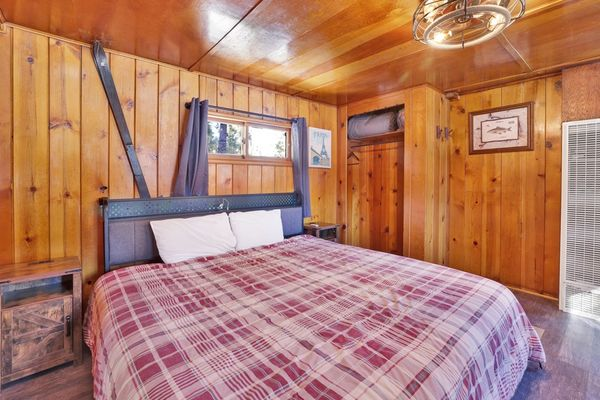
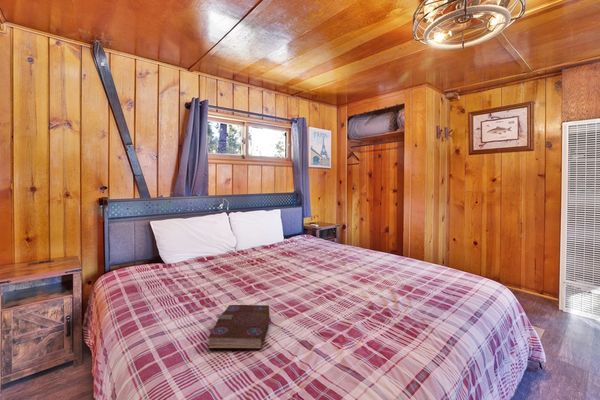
+ book (242, 323)
